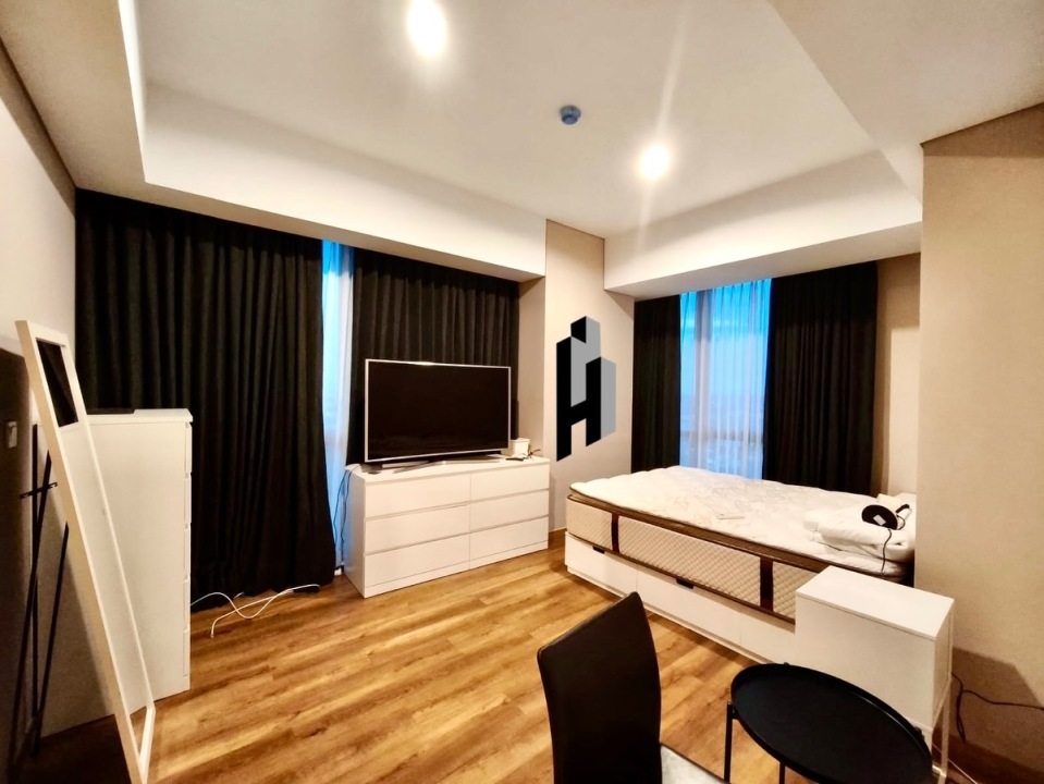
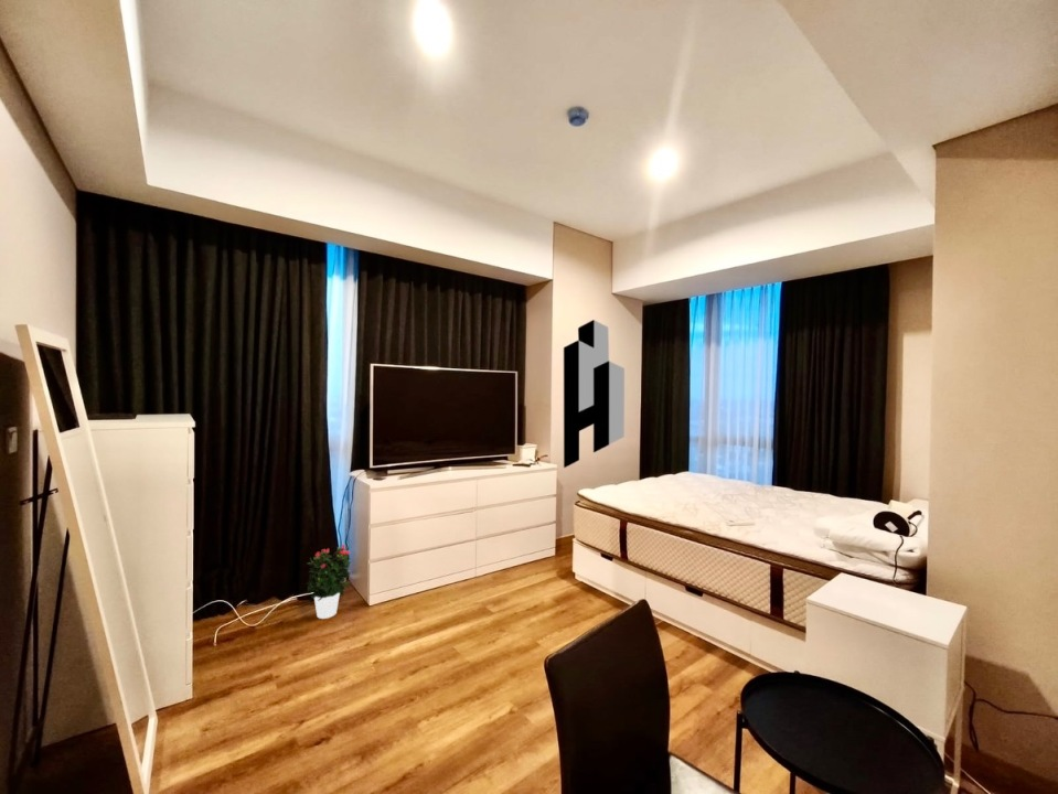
+ potted flower (329, 580)
